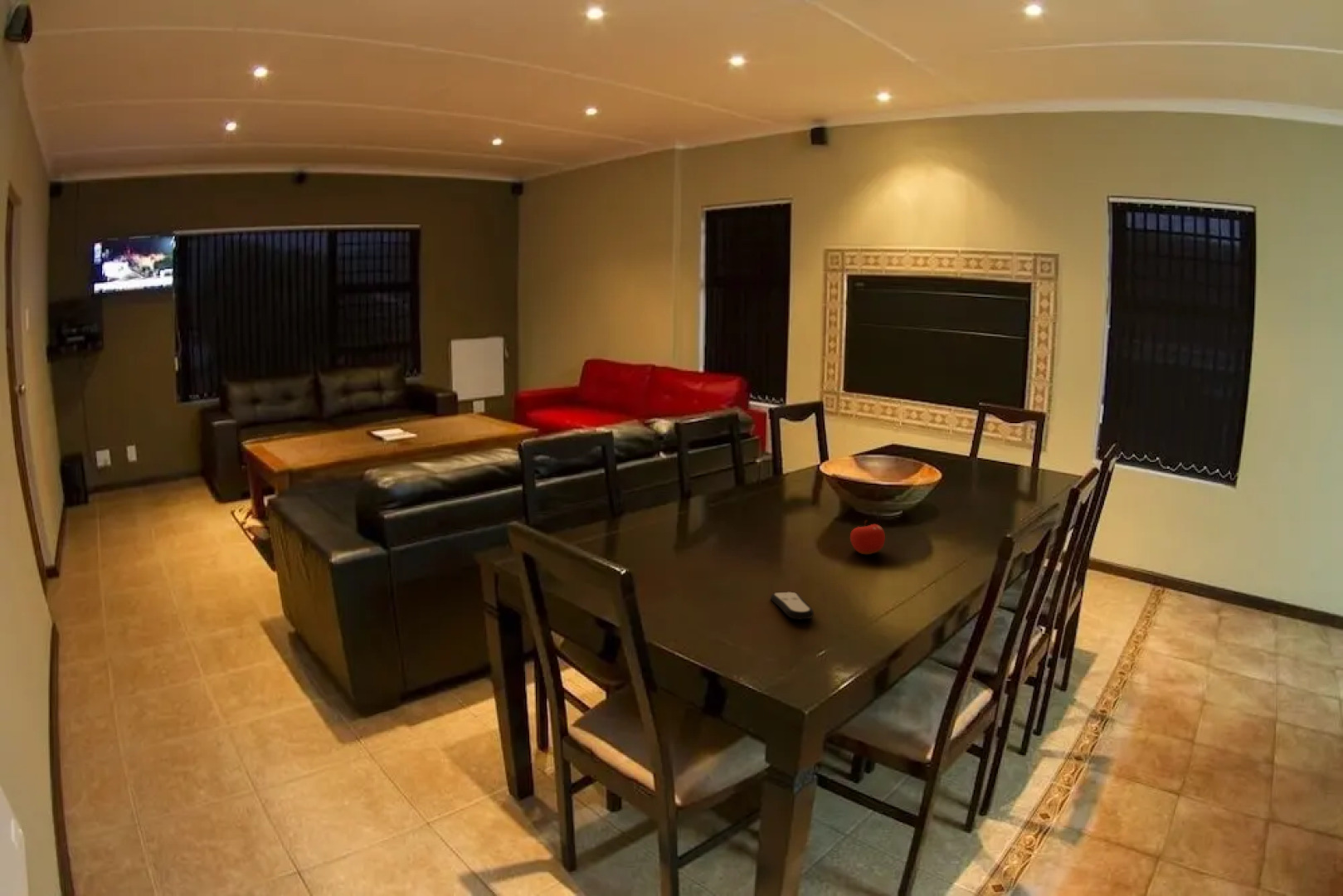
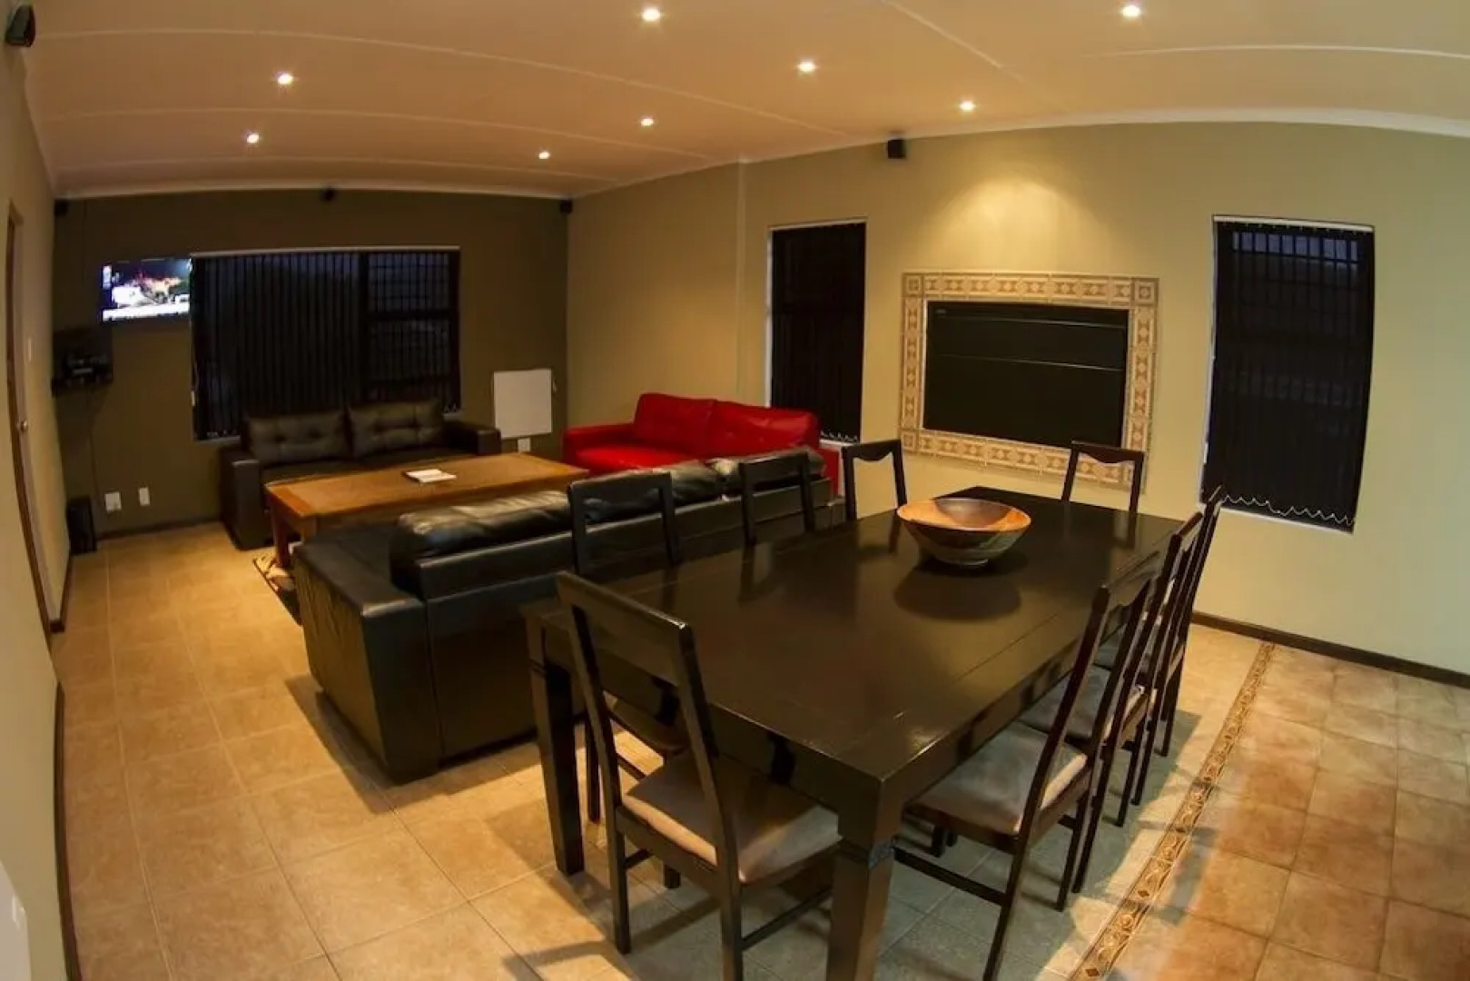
- remote control (792, 605)
- fruit (868, 538)
